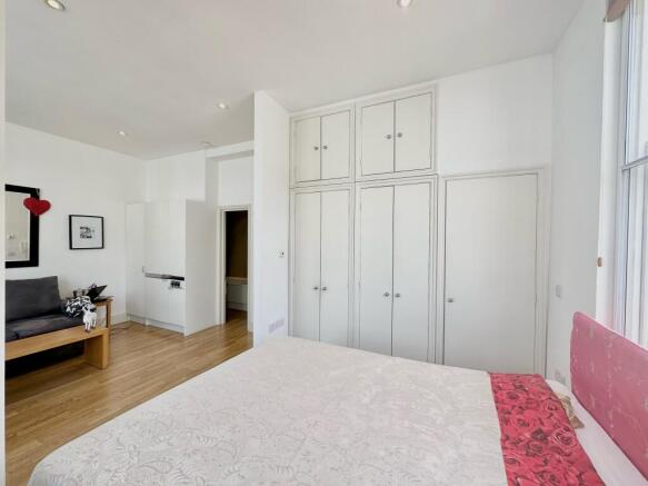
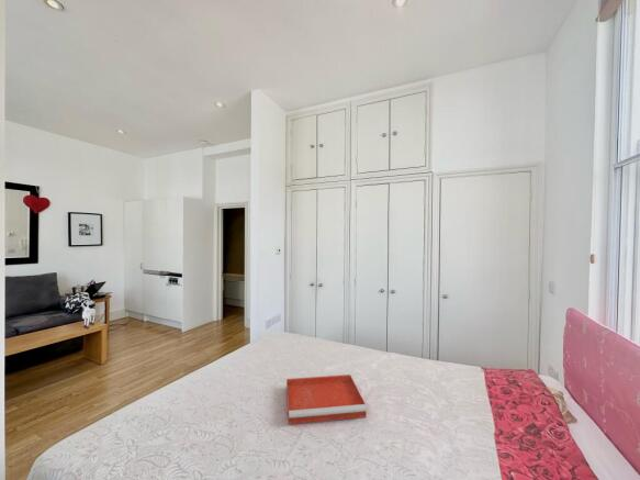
+ tray (323, 397)
